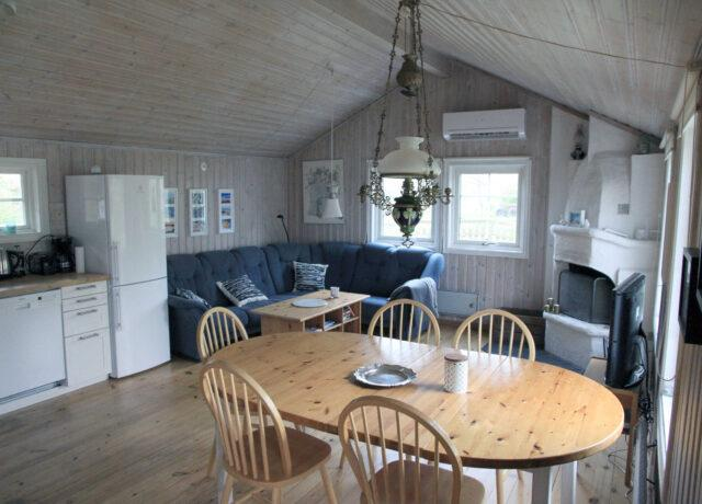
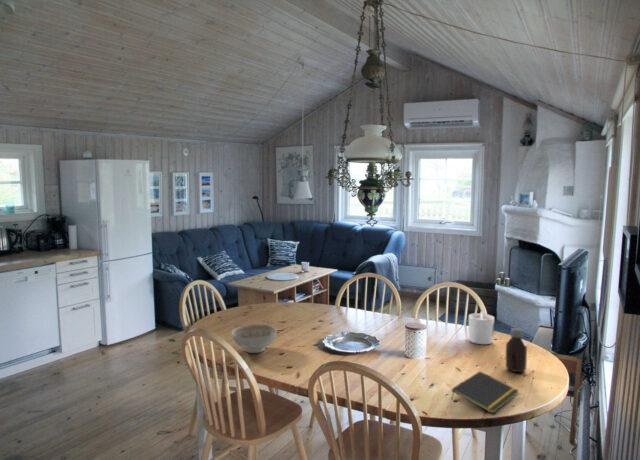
+ notepad (485, 390)
+ candle (481, 326)
+ bottle (516, 349)
+ decorative bowl (254, 340)
